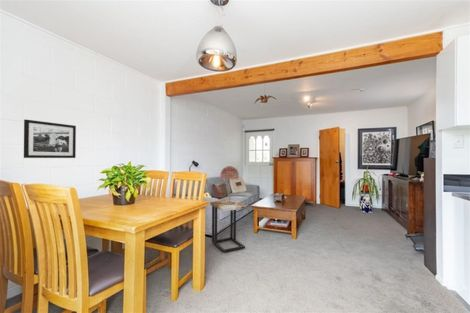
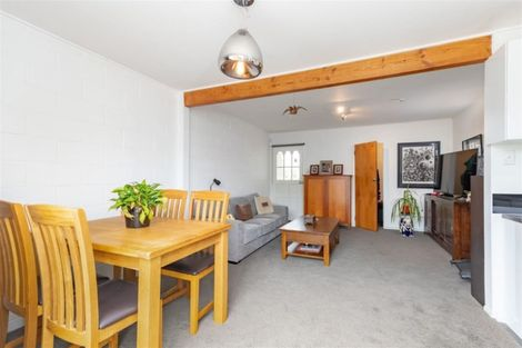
- picture frame (52, 140)
- table lamp (229, 184)
- side table (230, 224)
